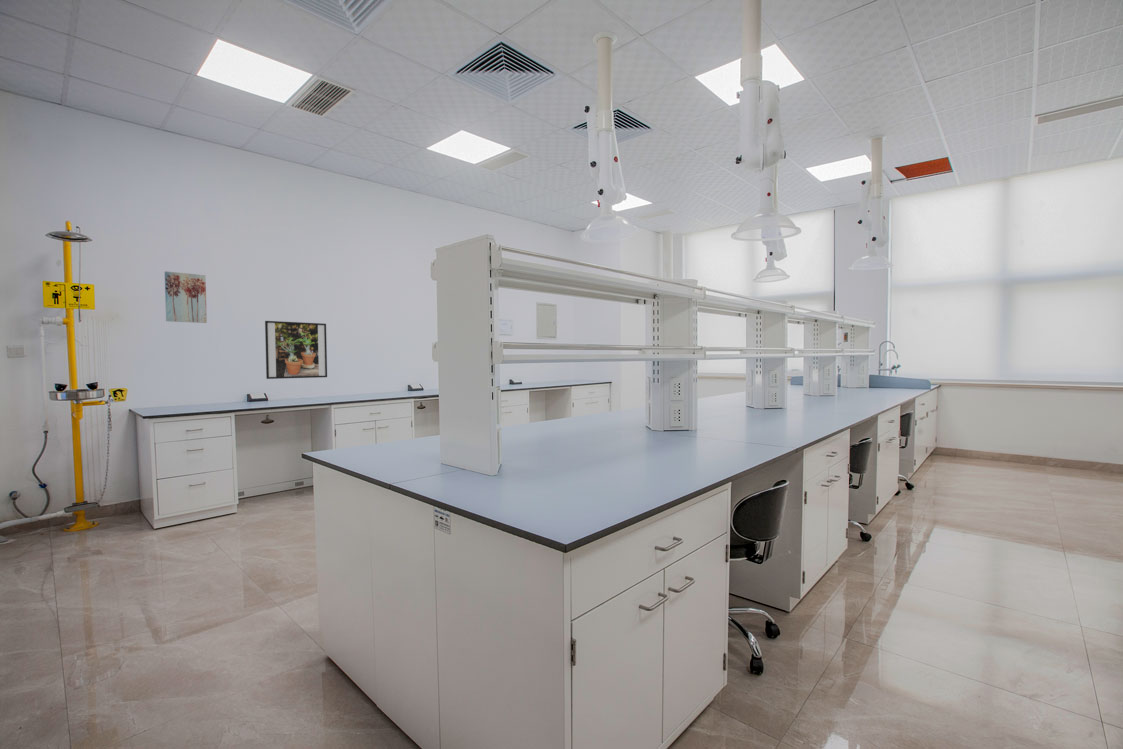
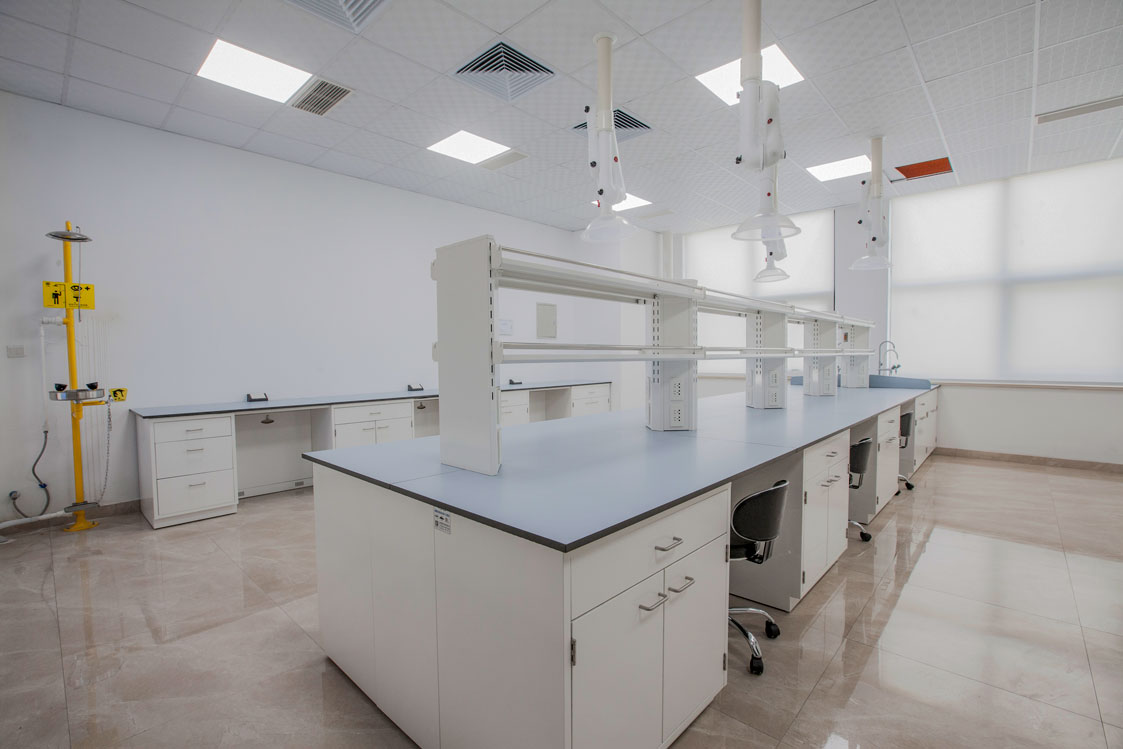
- wall art (186, 297)
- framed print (297, 350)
